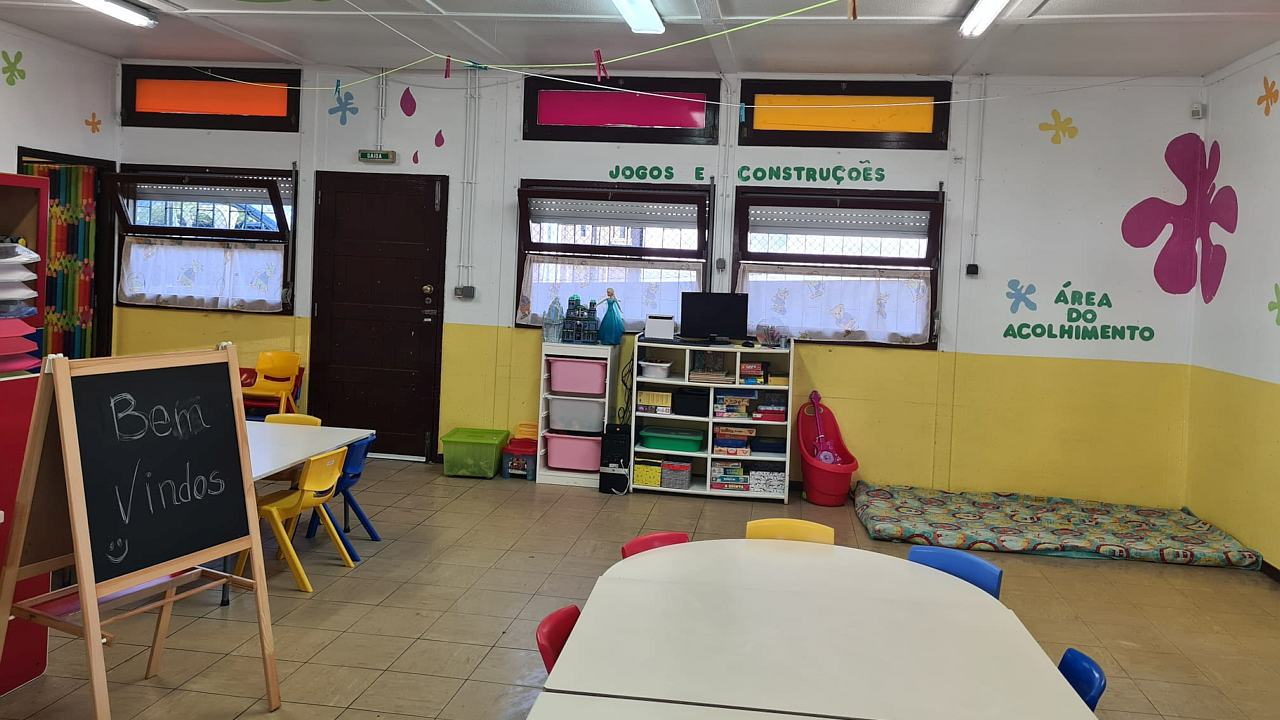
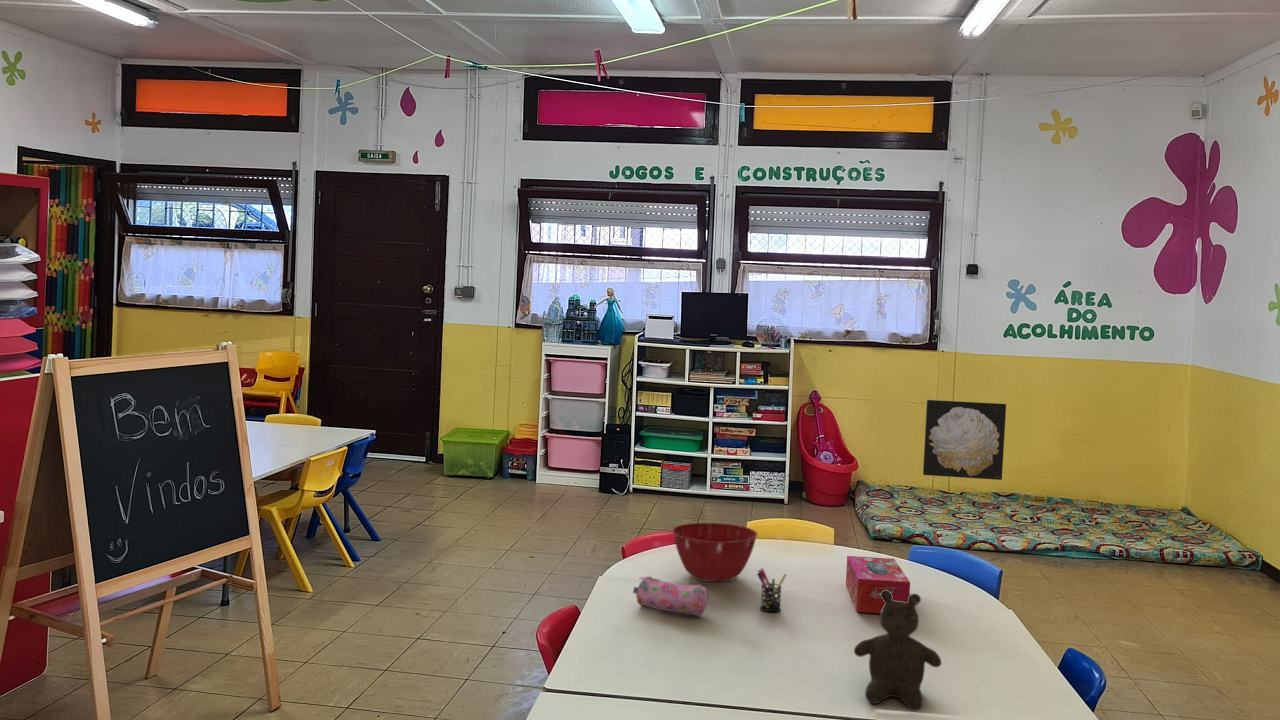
+ teddy bear (897, 647)
+ mixing bowl (713, 554)
+ tissue box (876, 584)
+ pen holder (770, 589)
+ pencil case (671, 595)
+ wall art (964, 439)
